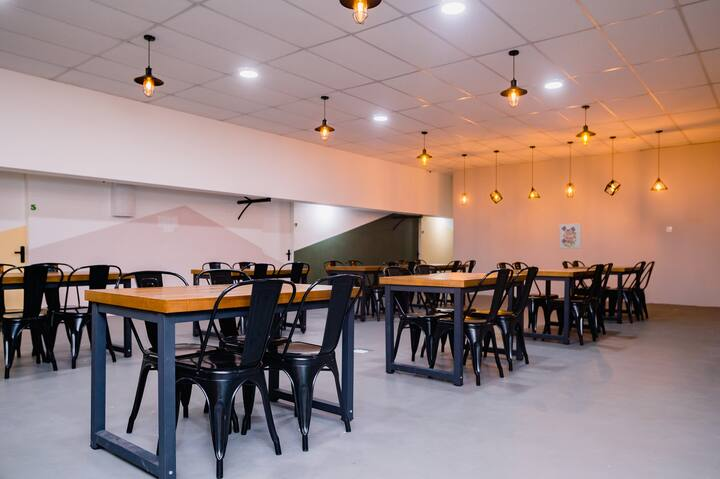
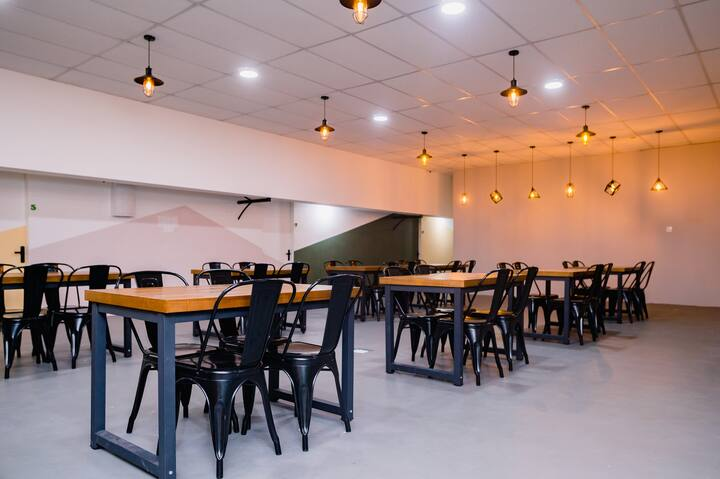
- wall art (570, 236)
